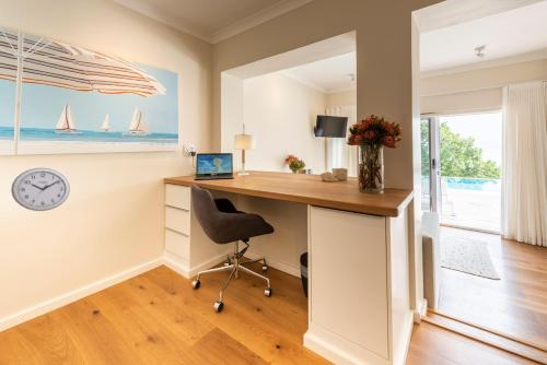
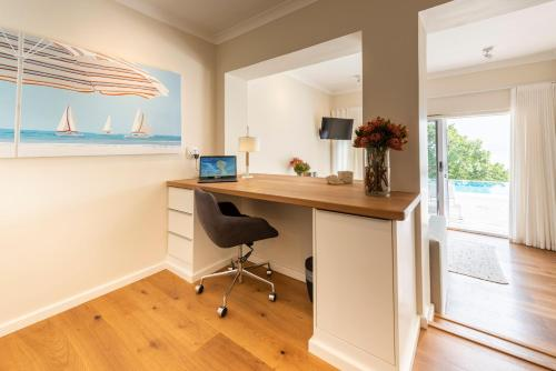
- wall clock (43, 189)
